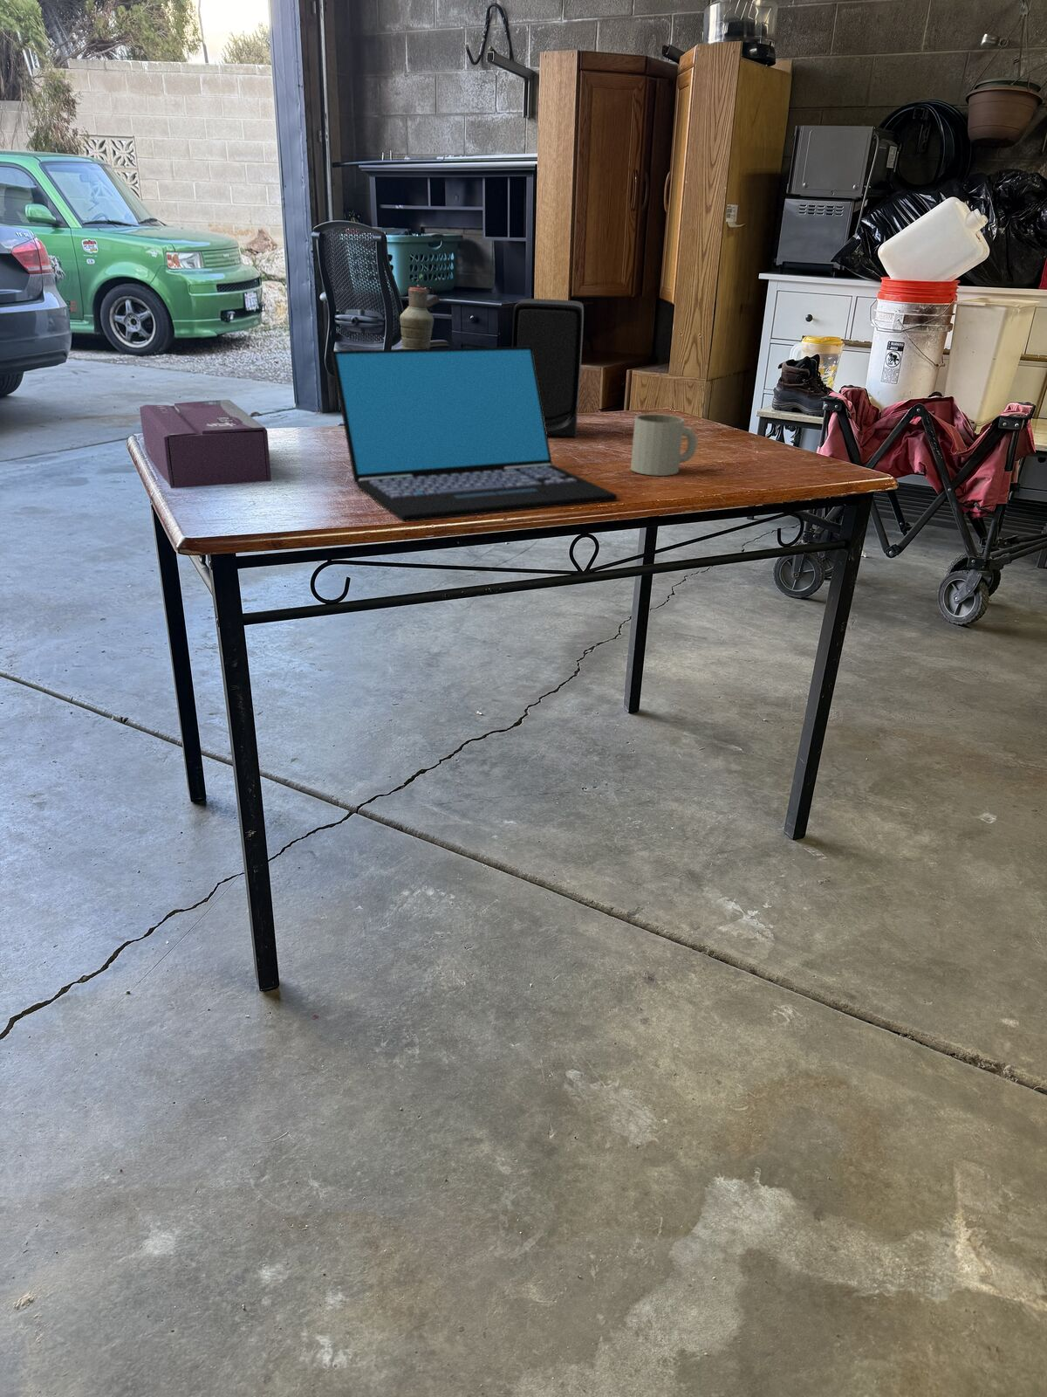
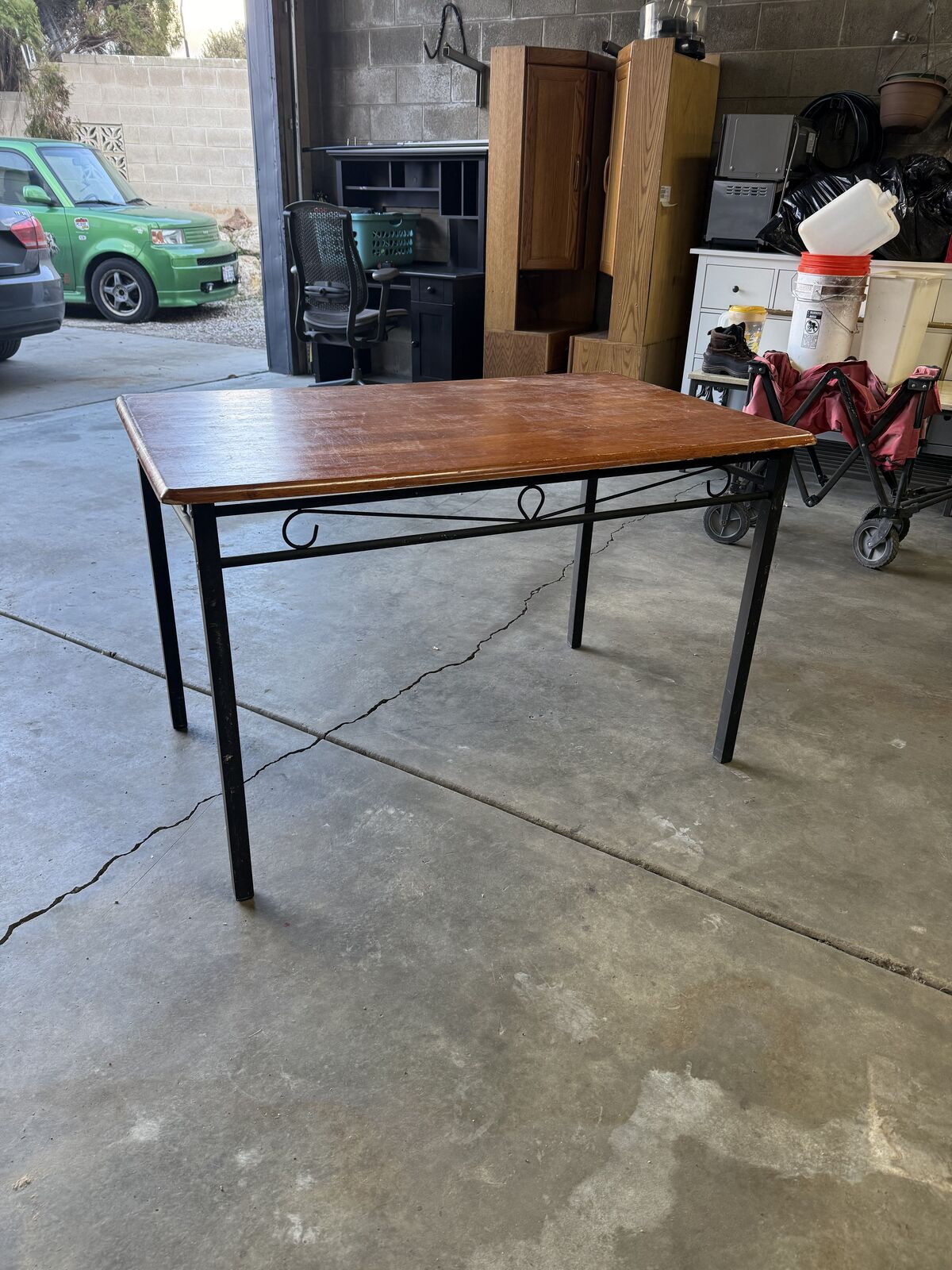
- tissue box (202, 440)
- speaker (547, 369)
- mug (665, 443)
- bottle (412, 349)
- laptop (473, 426)
